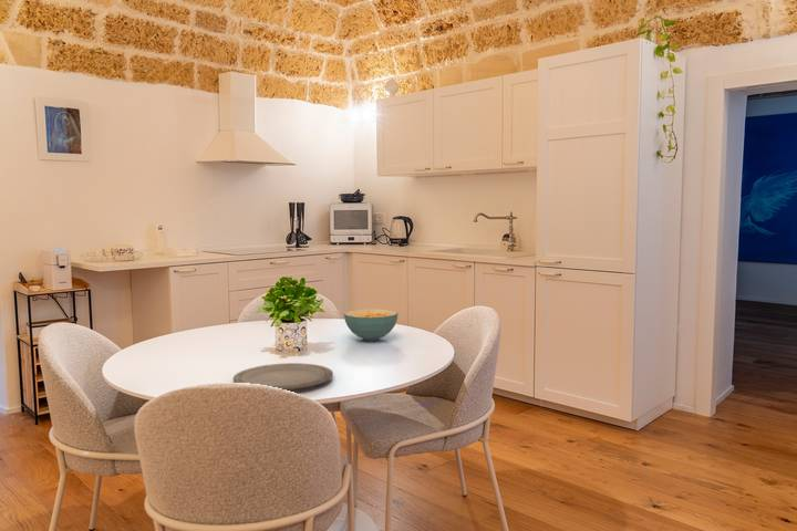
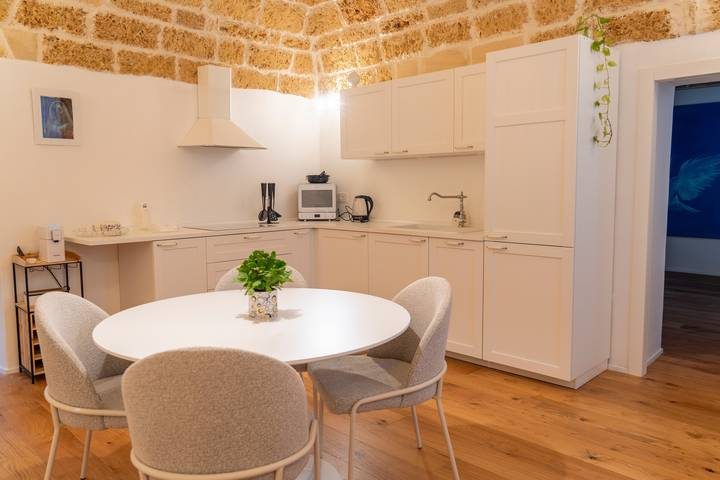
- cereal bowl (371, 325)
- plate (283, 377)
